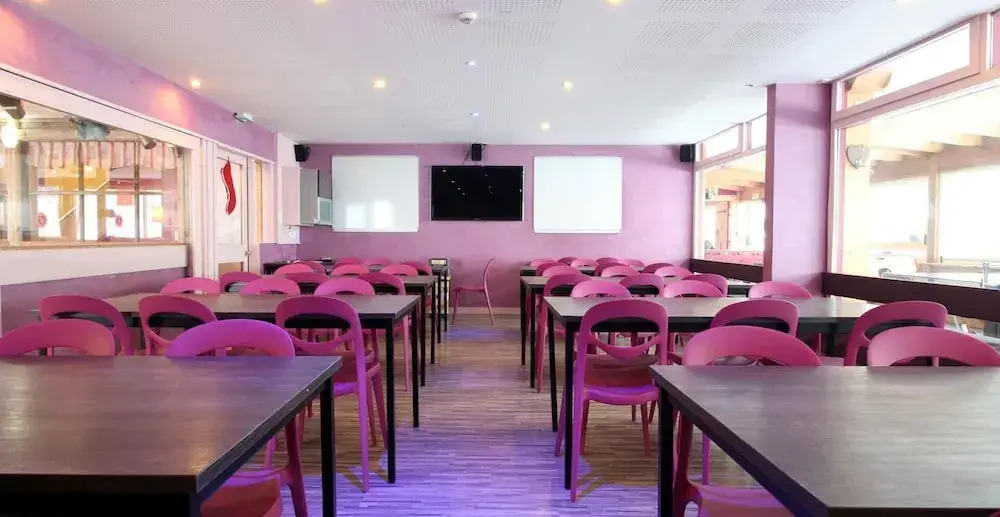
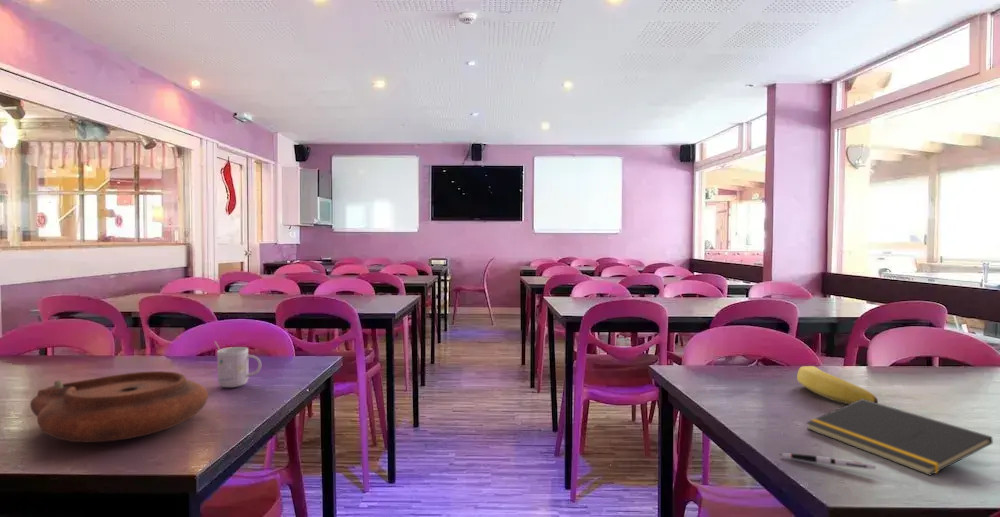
+ banana (842, 382)
+ plate (125, 402)
+ pen (825, 460)
+ notepad (891, 432)
+ mug (238, 362)
